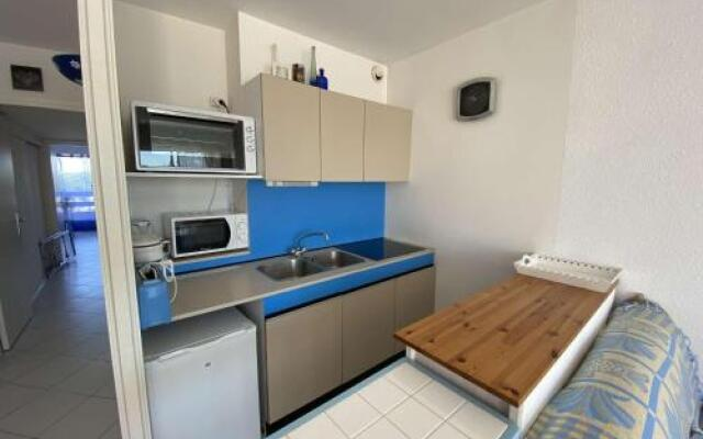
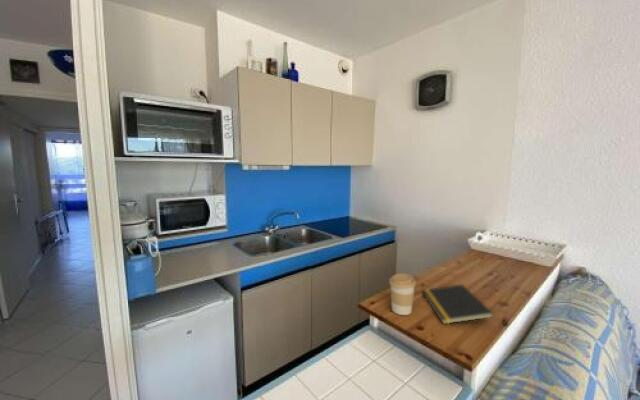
+ notepad (453, 302)
+ coffee cup (402, 293)
